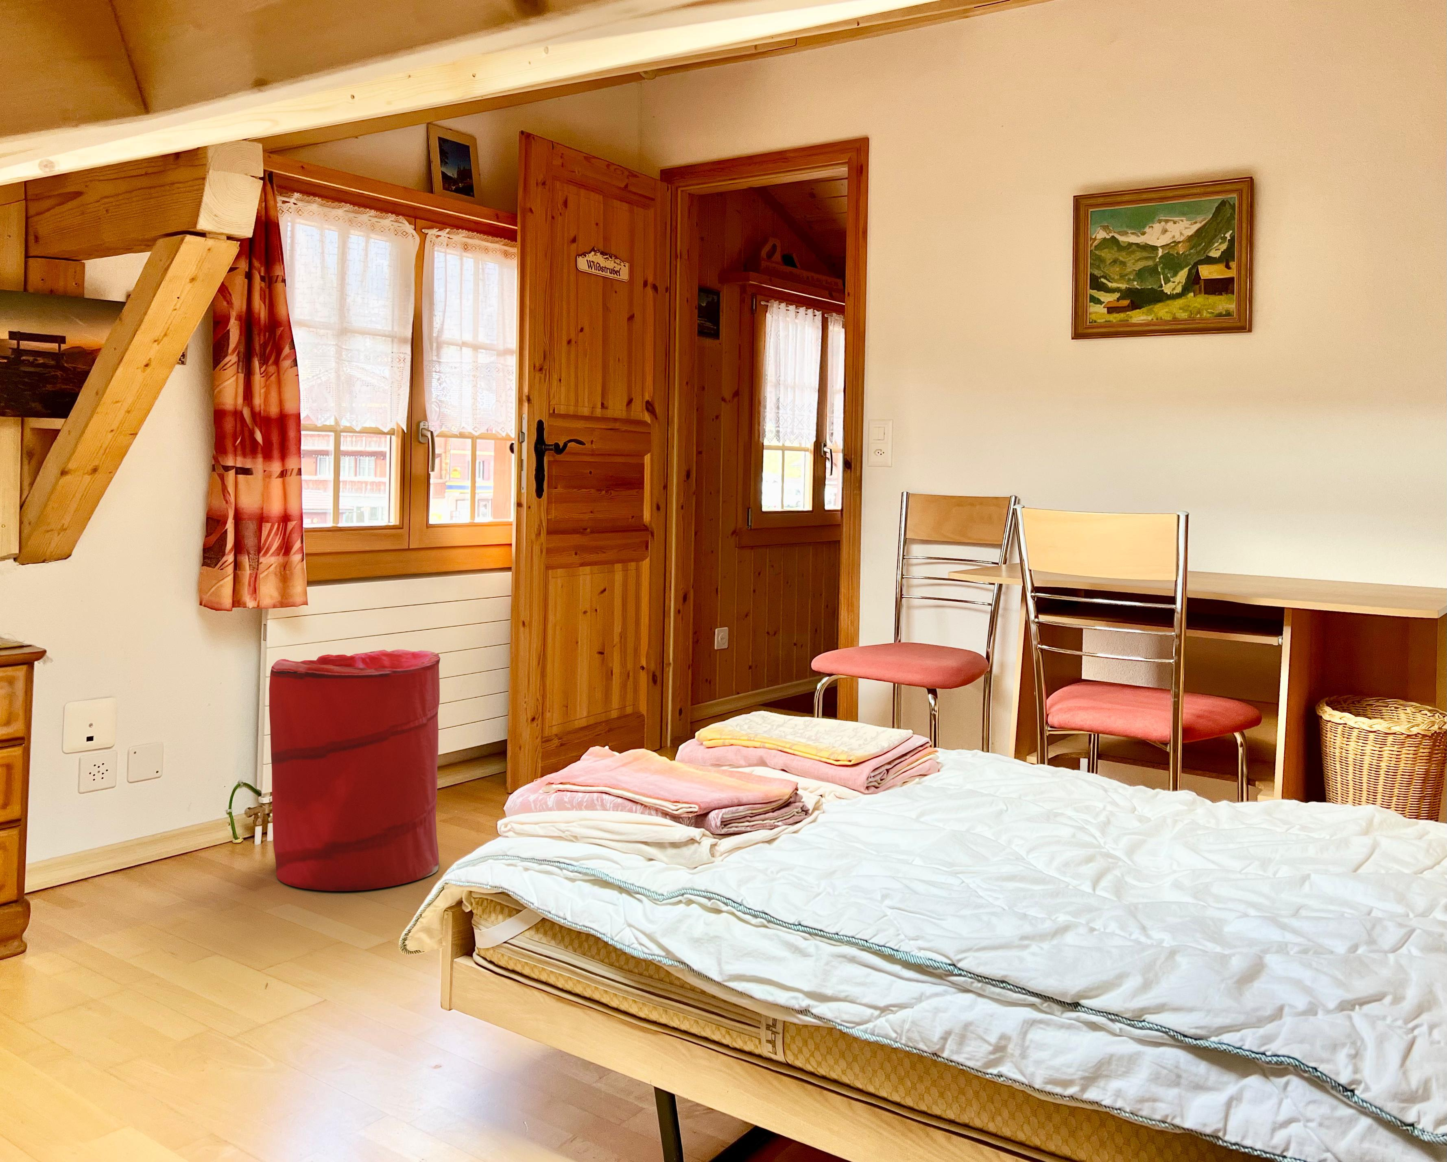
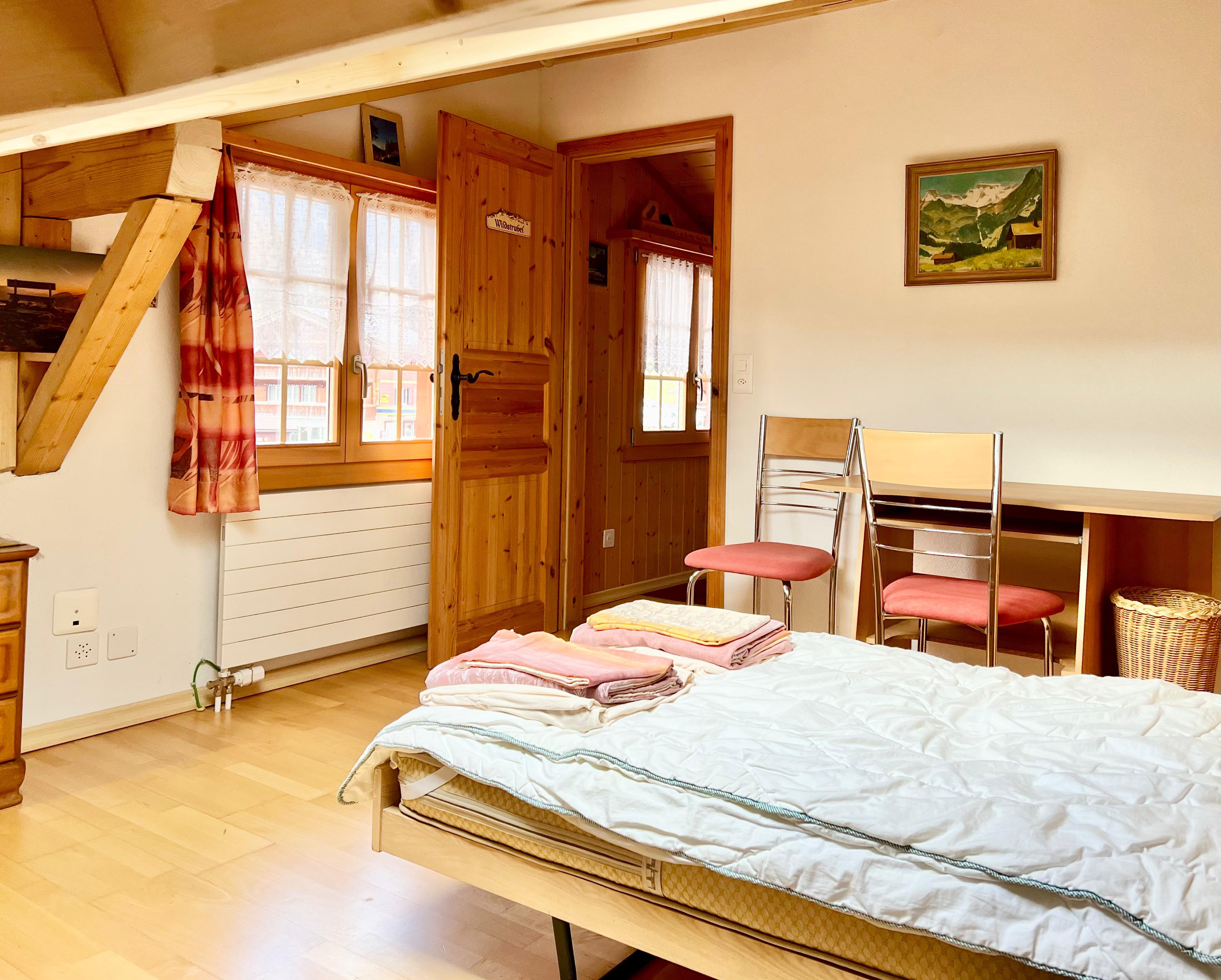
- laundry hamper (356, 760)
